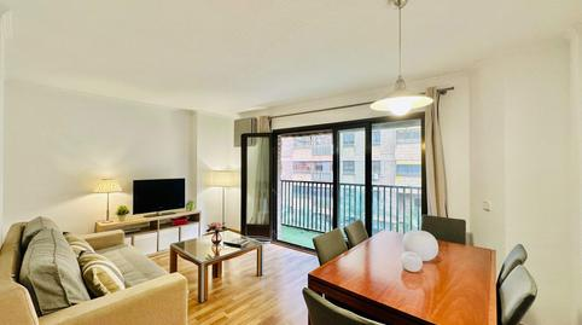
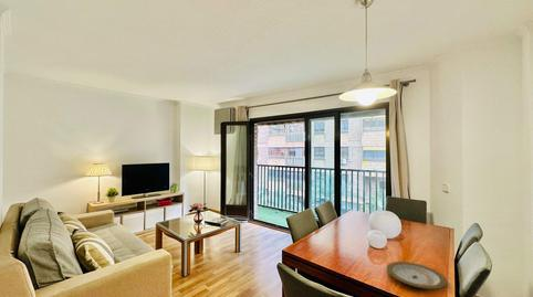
+ plate (415, 275)
